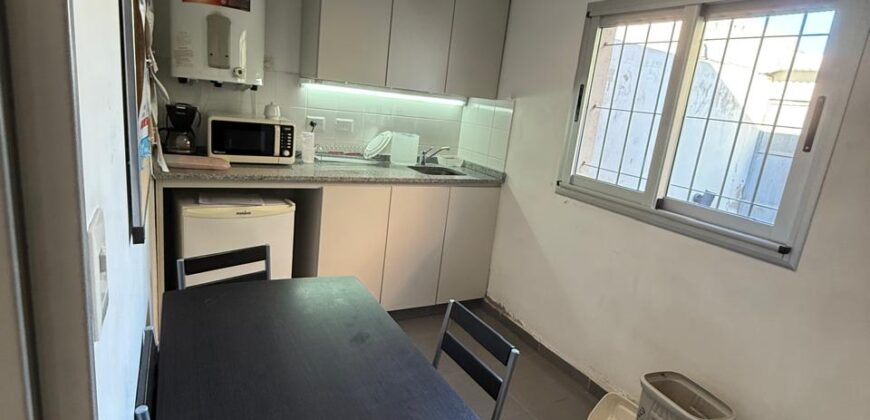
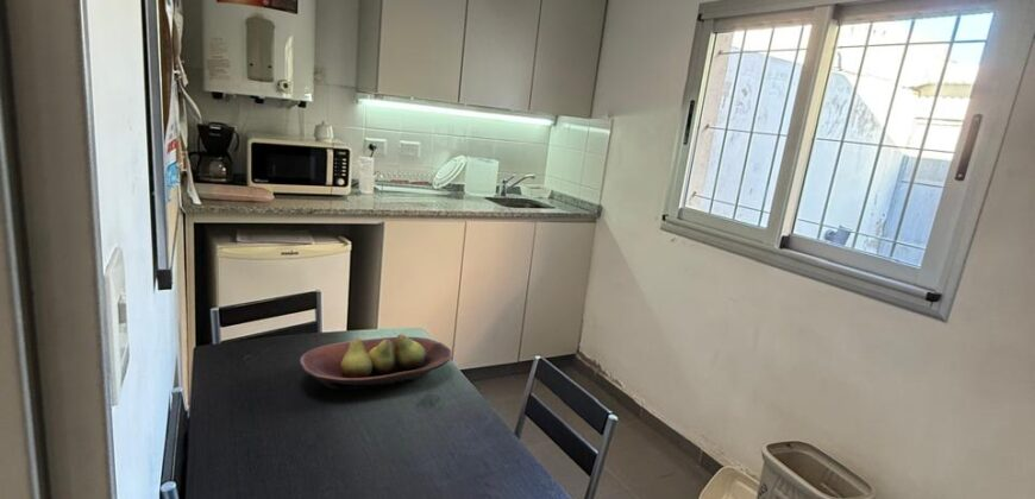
+ fruit bowl (378, 356)
